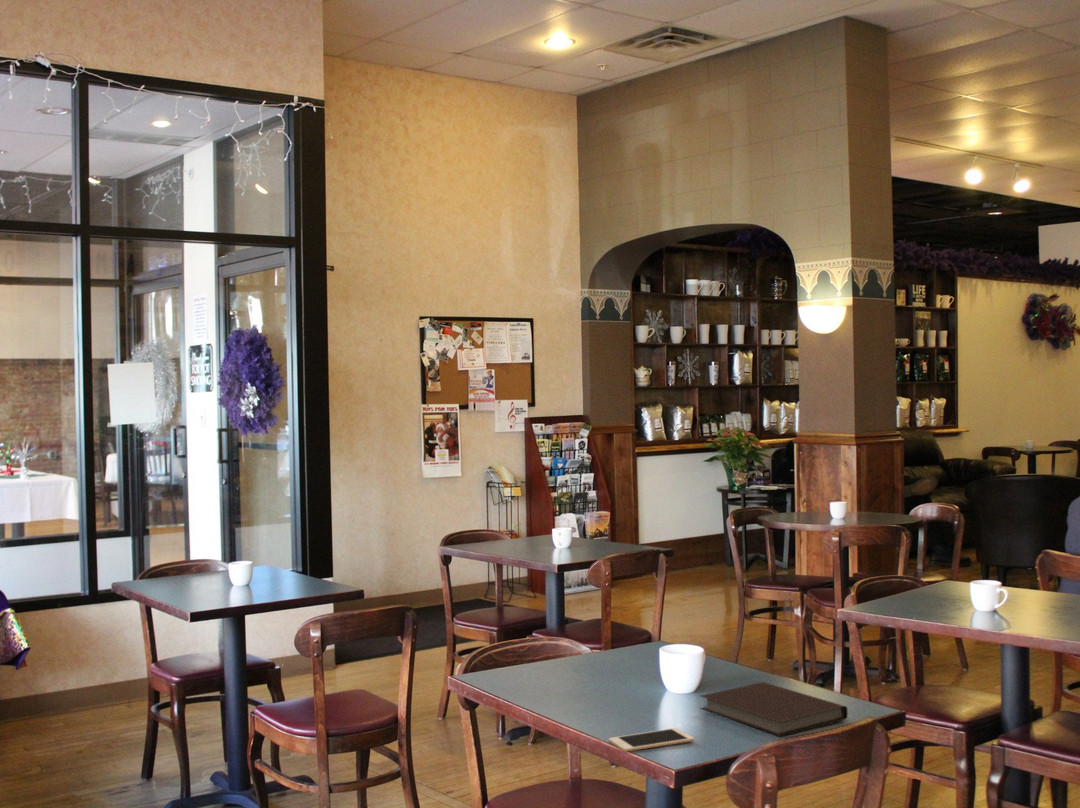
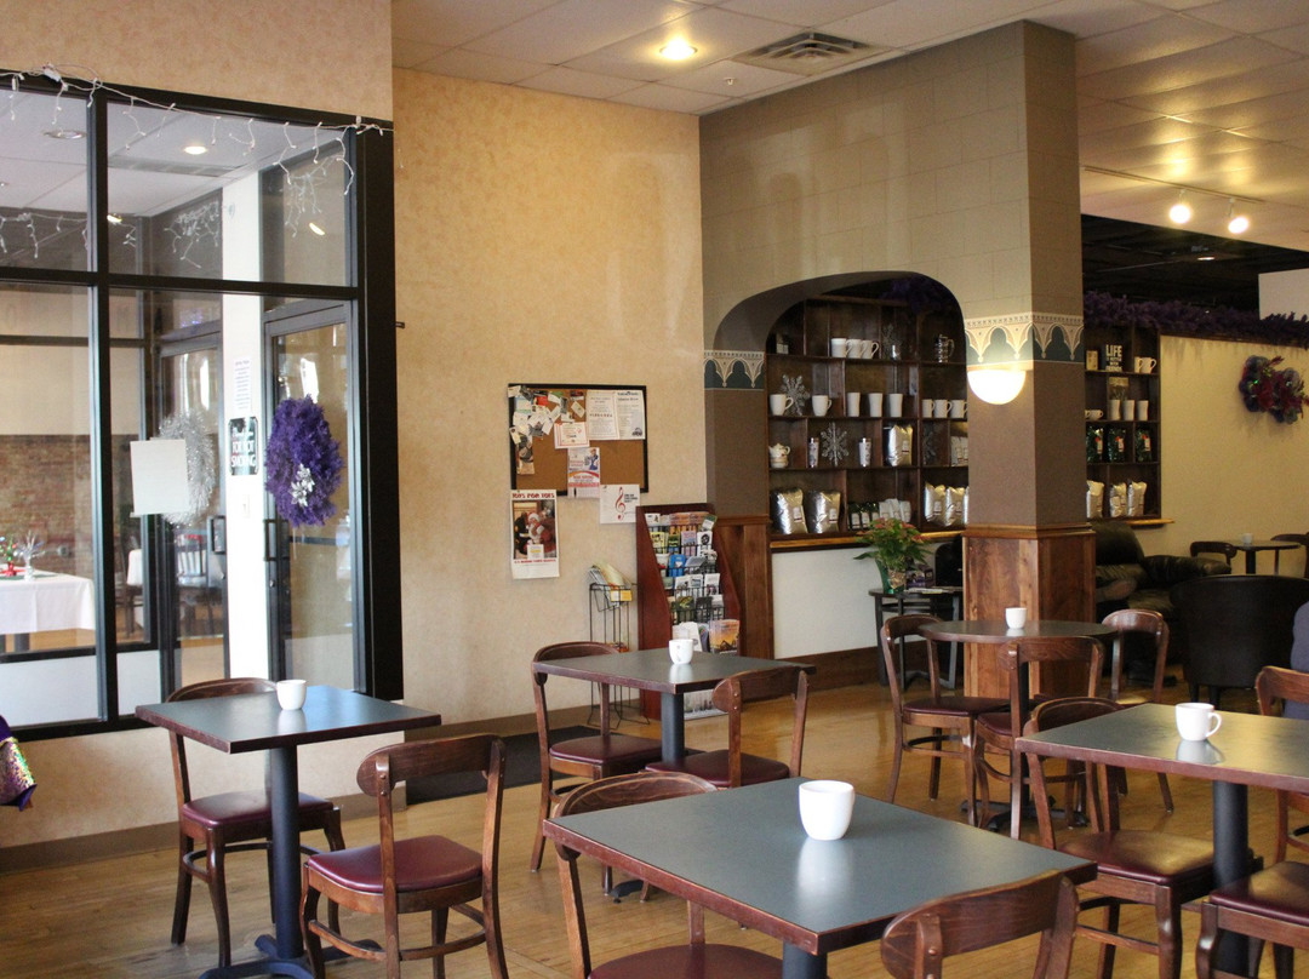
- cell phone (651, 739)
- notebook (772, 707)
